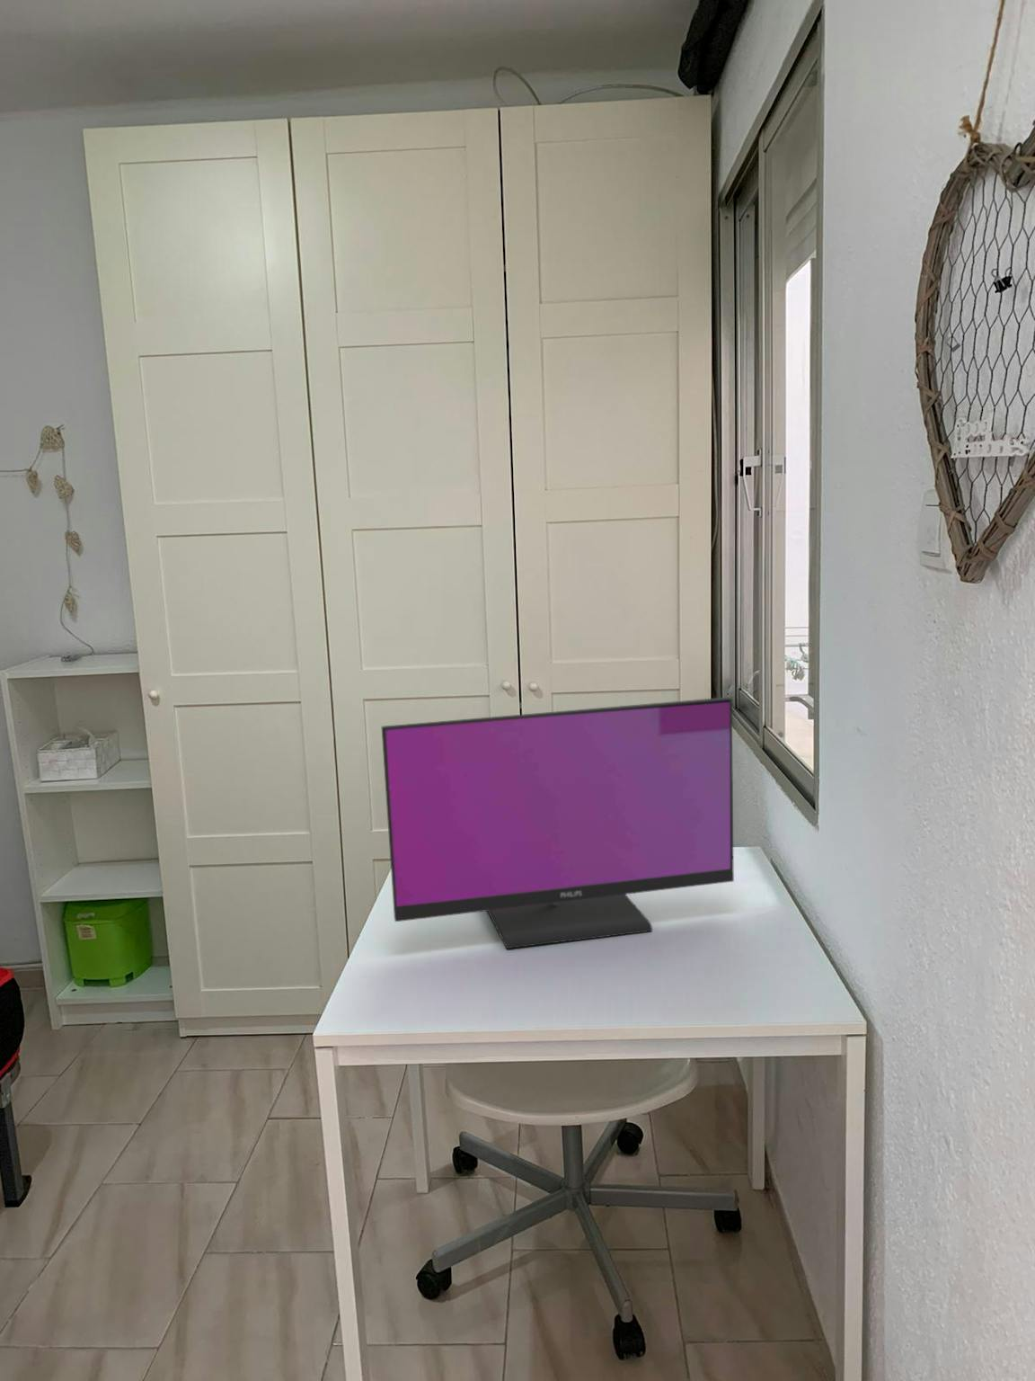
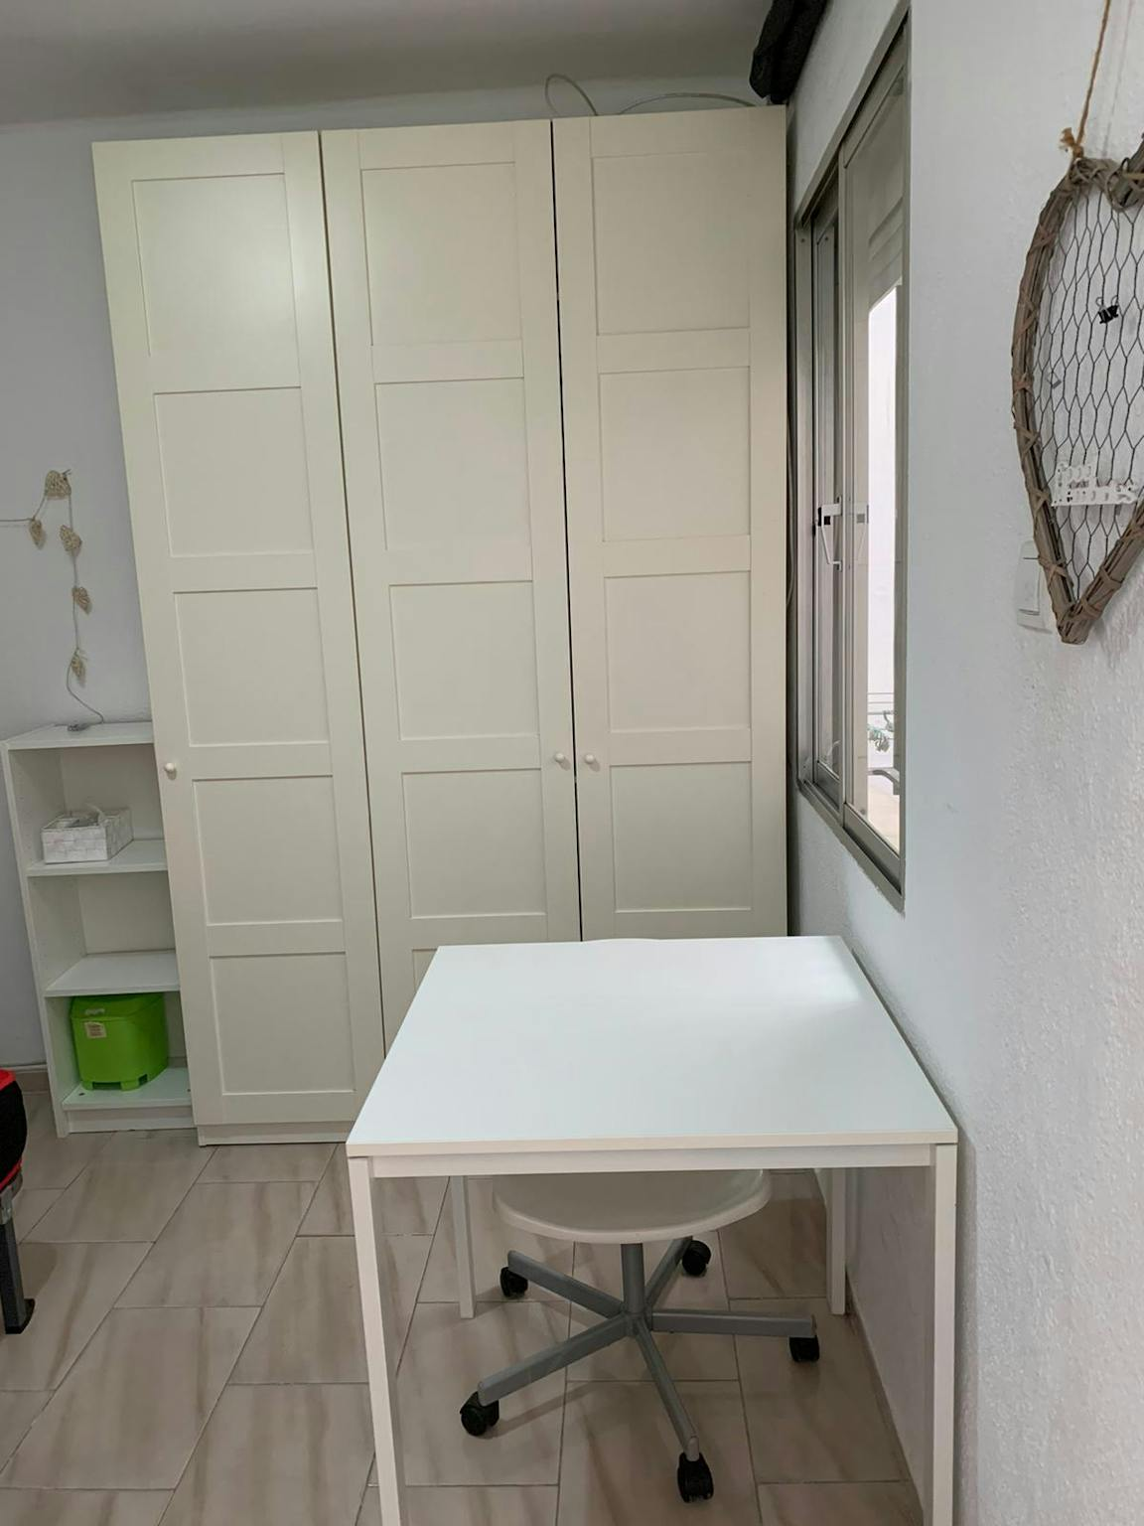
- computer monitor (553, 811)
